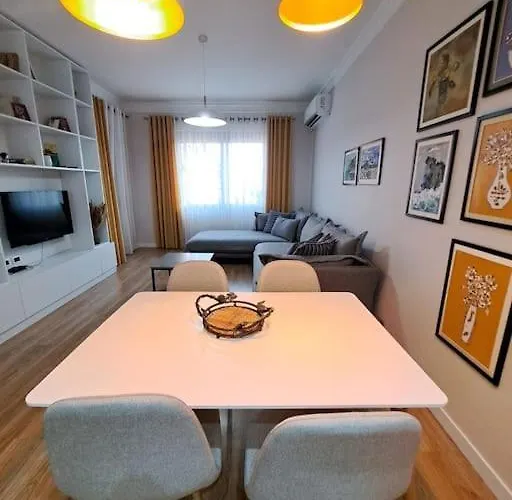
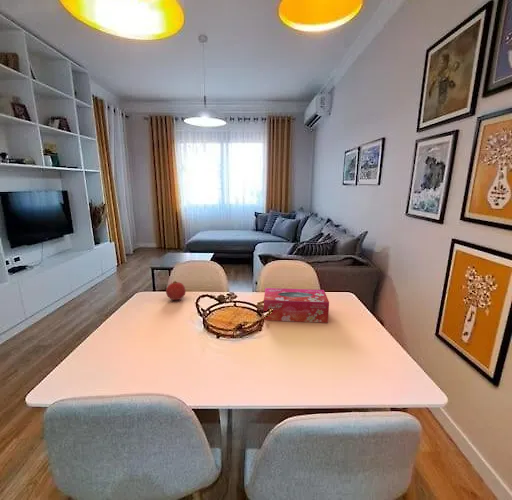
+ fruit (176, 290)
+ tissue box (294, 304)
